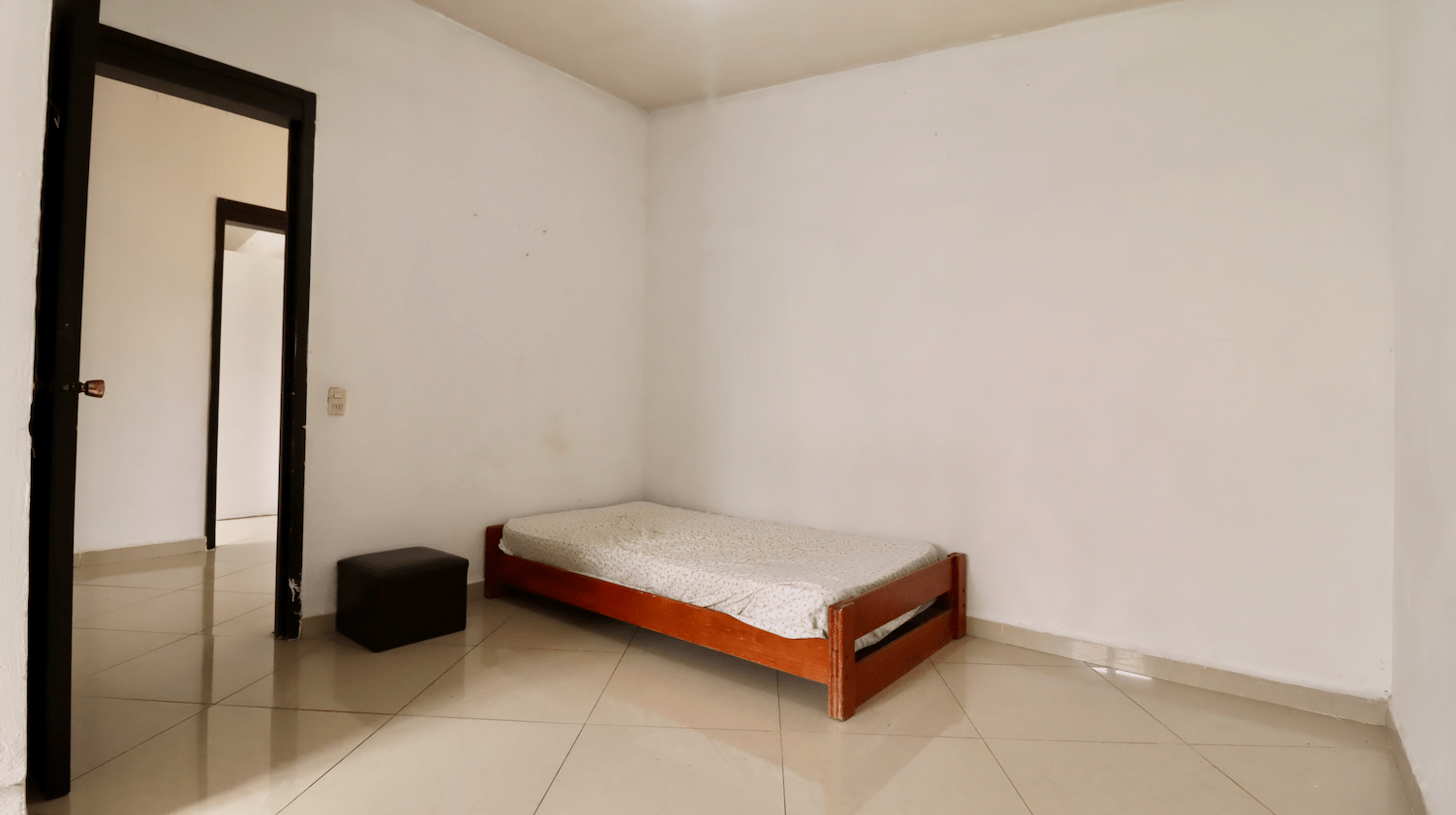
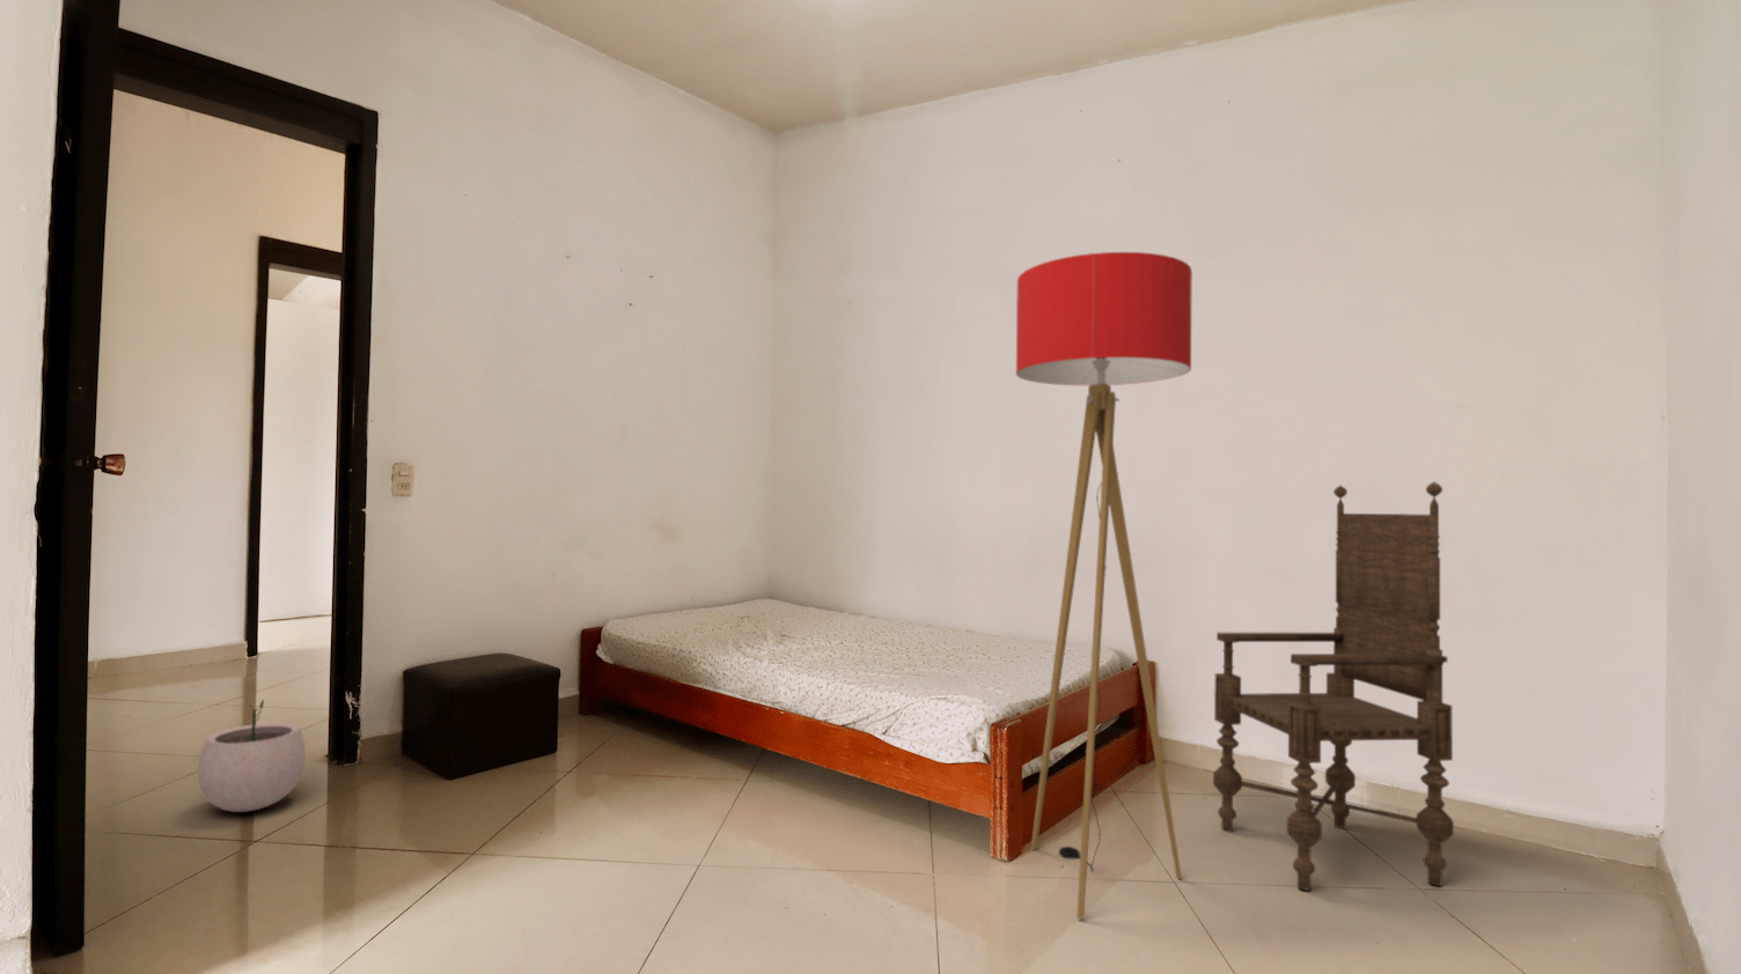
+ armchair (1324, 664)
+ plant pot (253, 753)
+ floor lamp (1099, 576)
